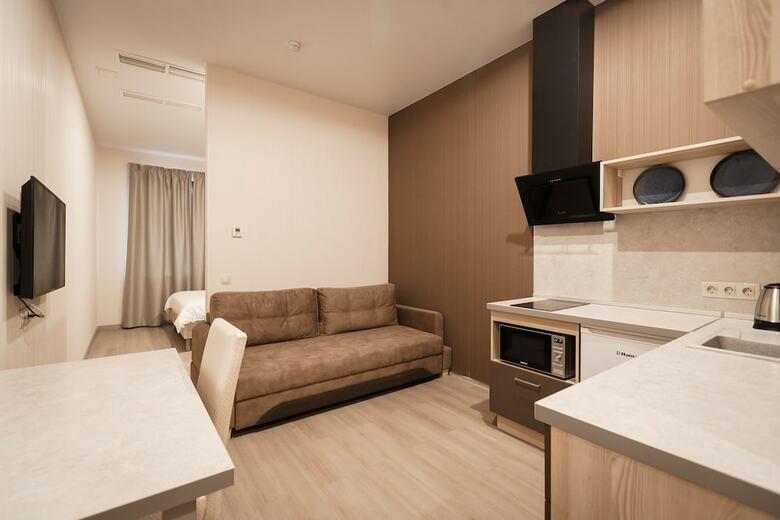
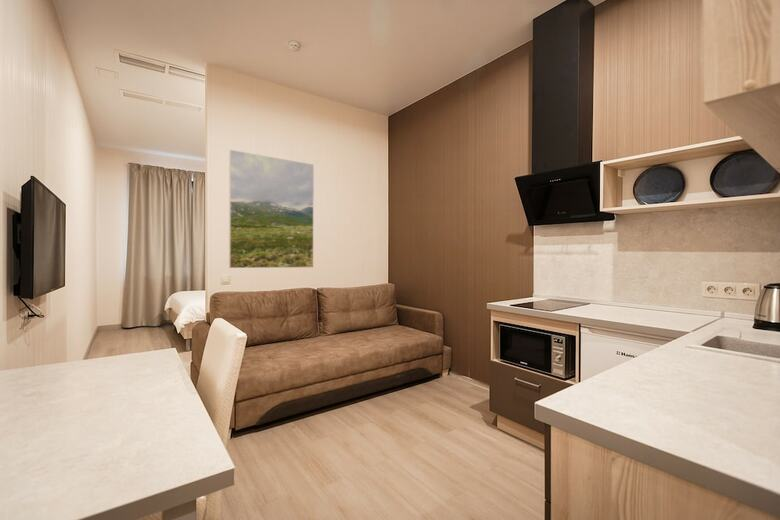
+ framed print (274, 212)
